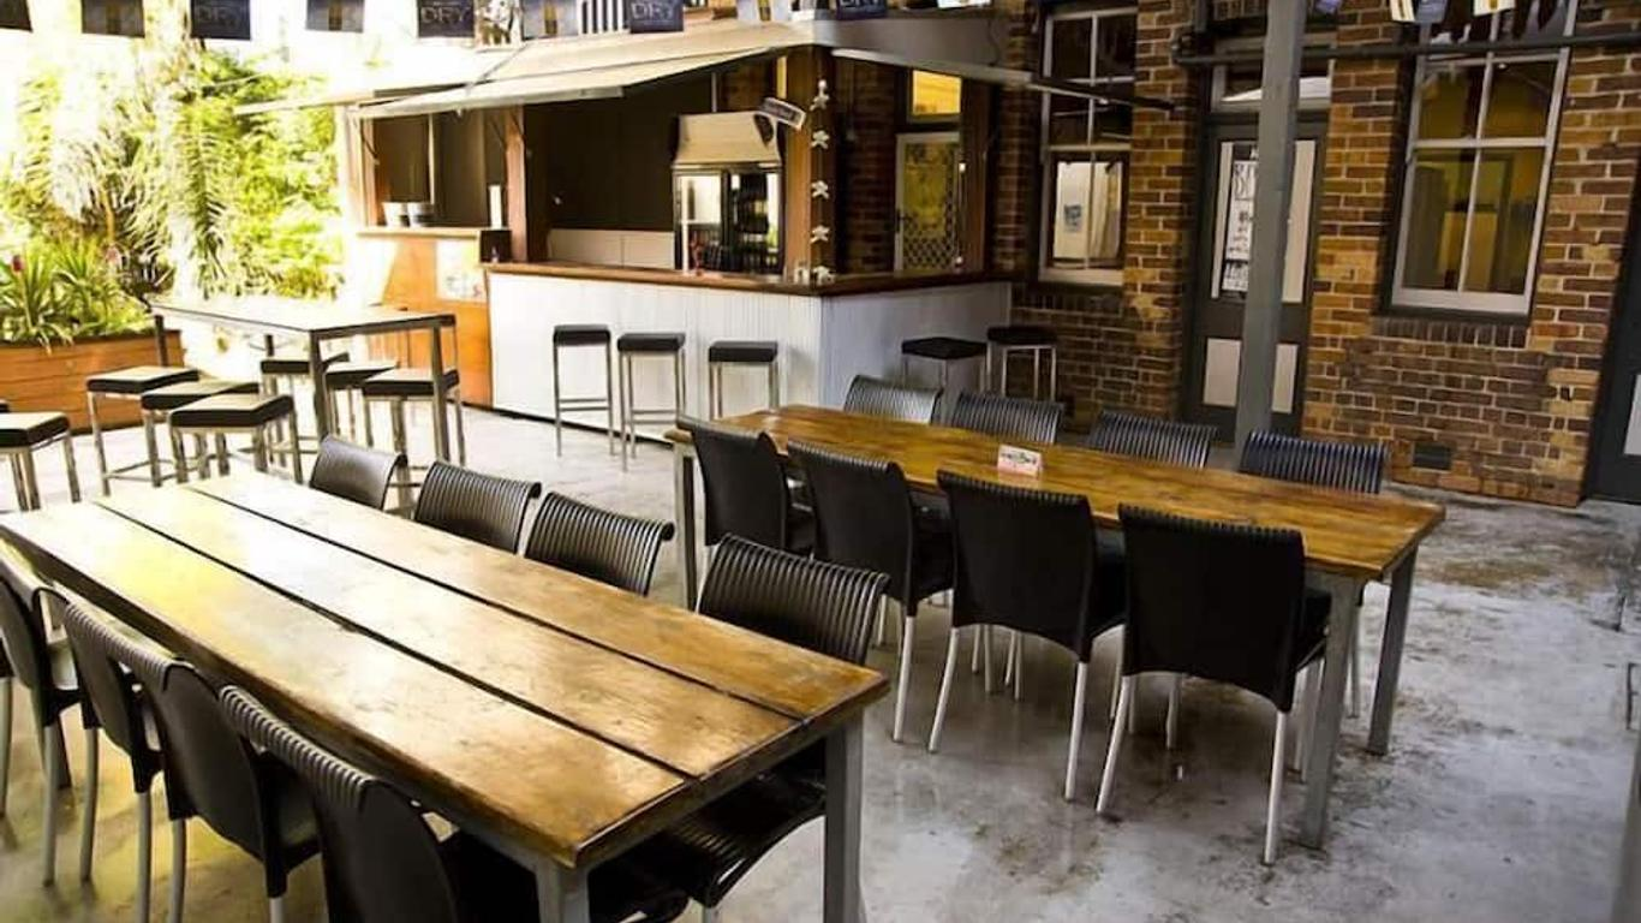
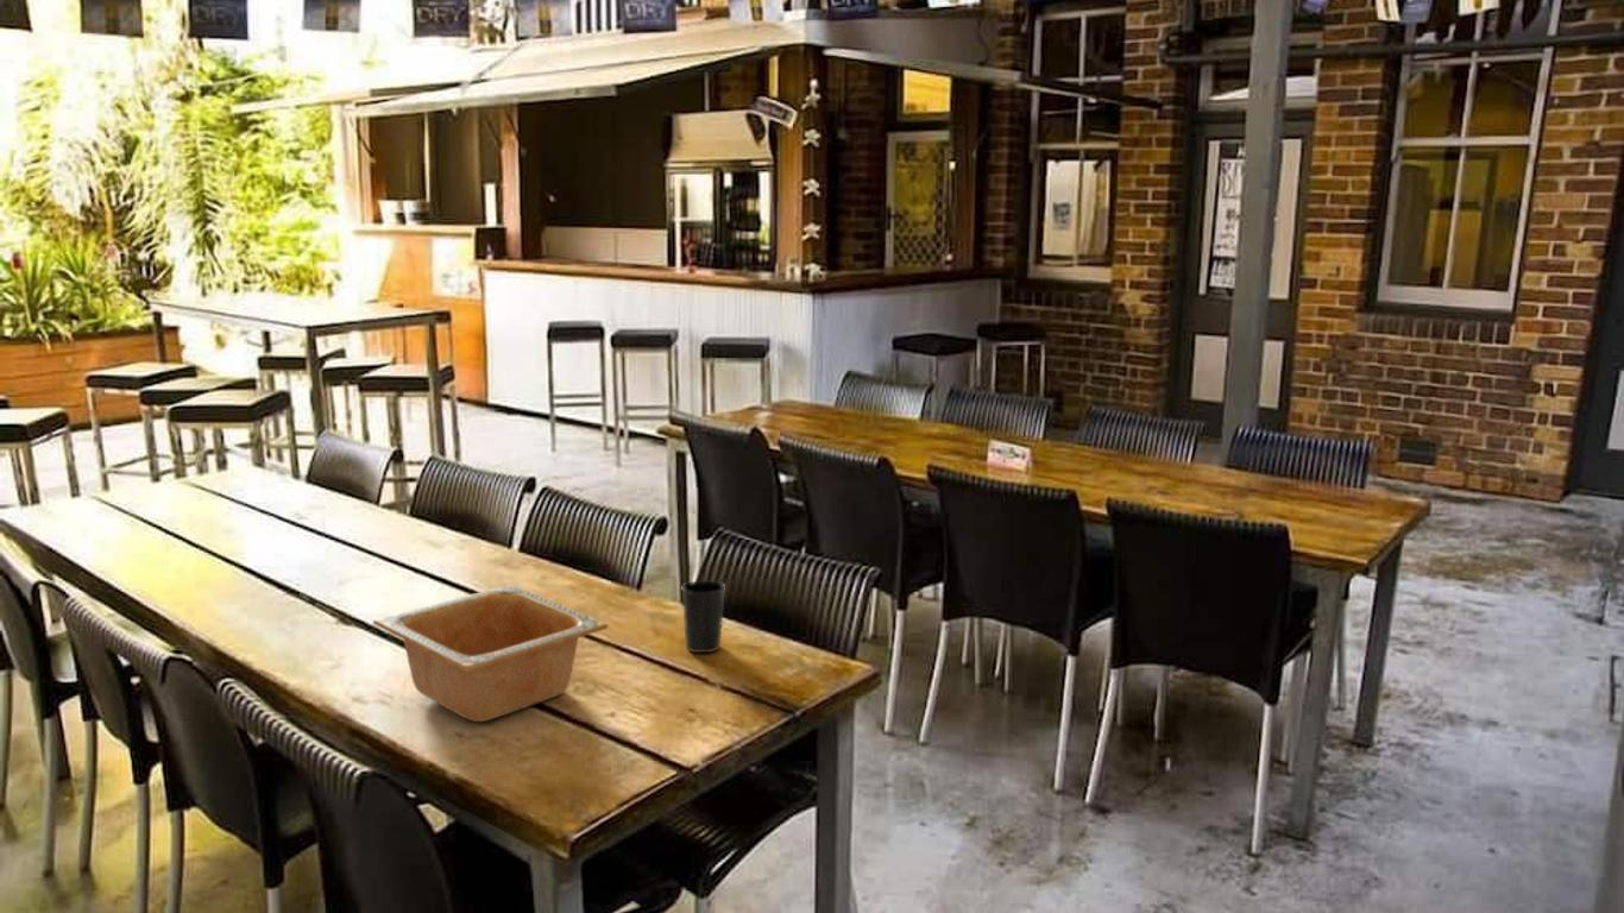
+ cup (703, 617)
+ serving bowl (492, 656)
